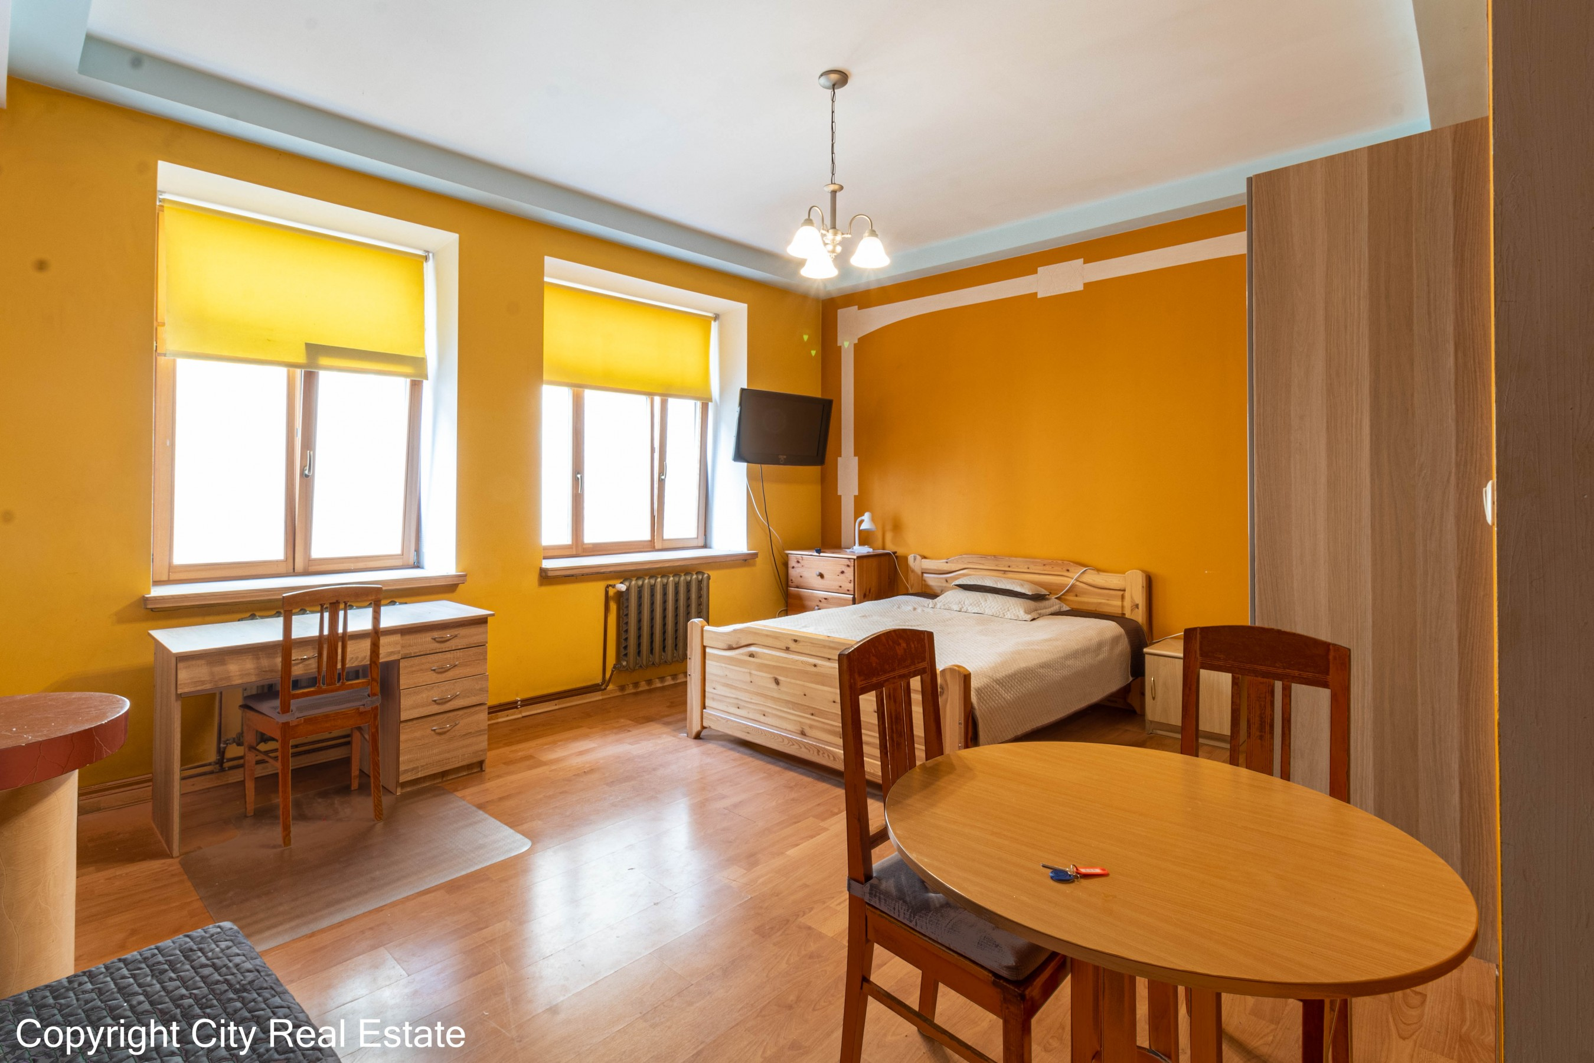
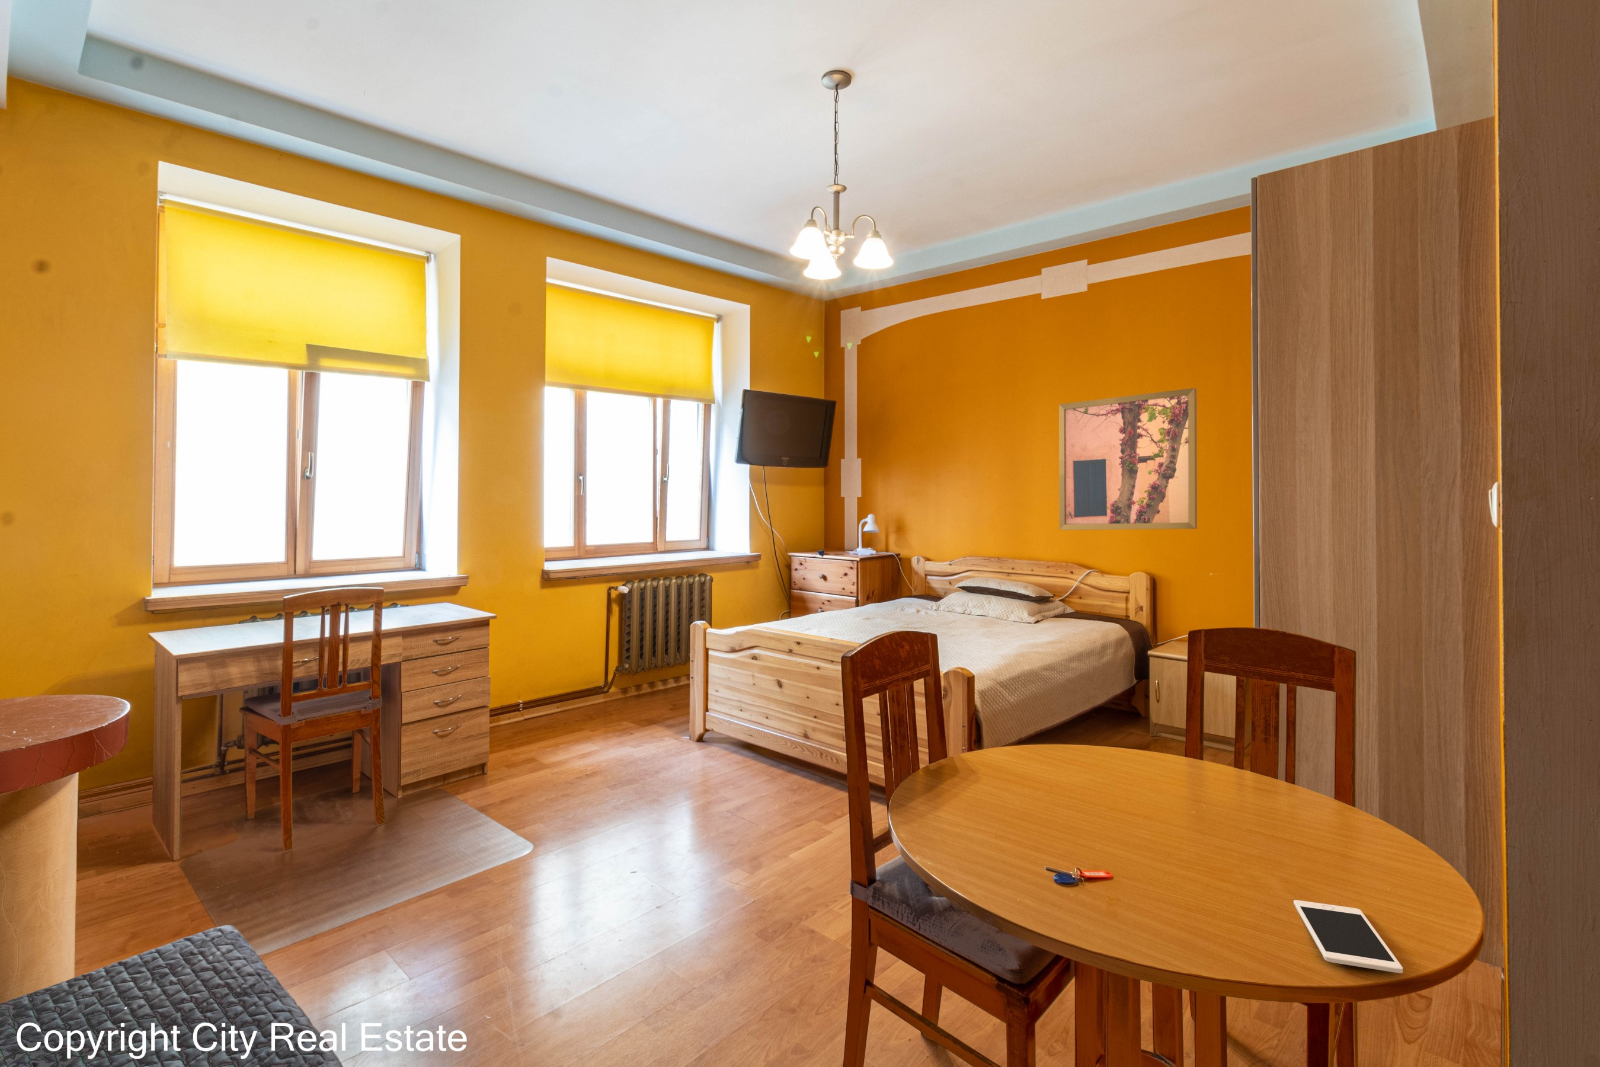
+ cell phone (1343, 934)
+ wall art (1124, 463)
